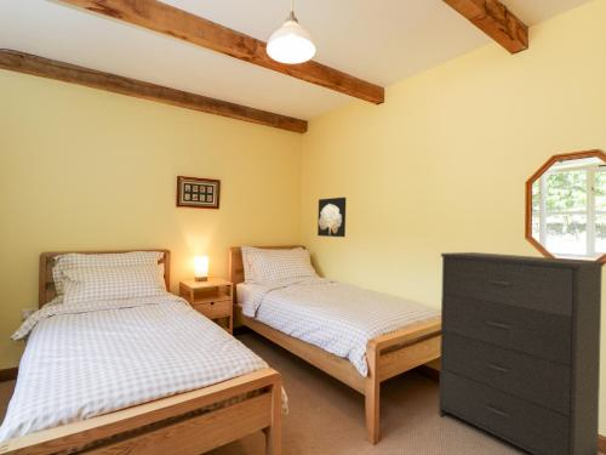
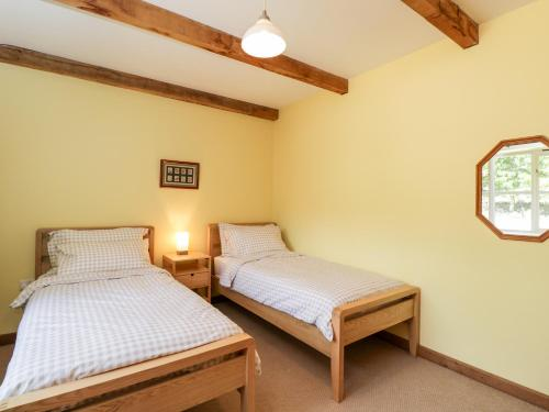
- wall art (331, 217)
- dresser (513, 345)
